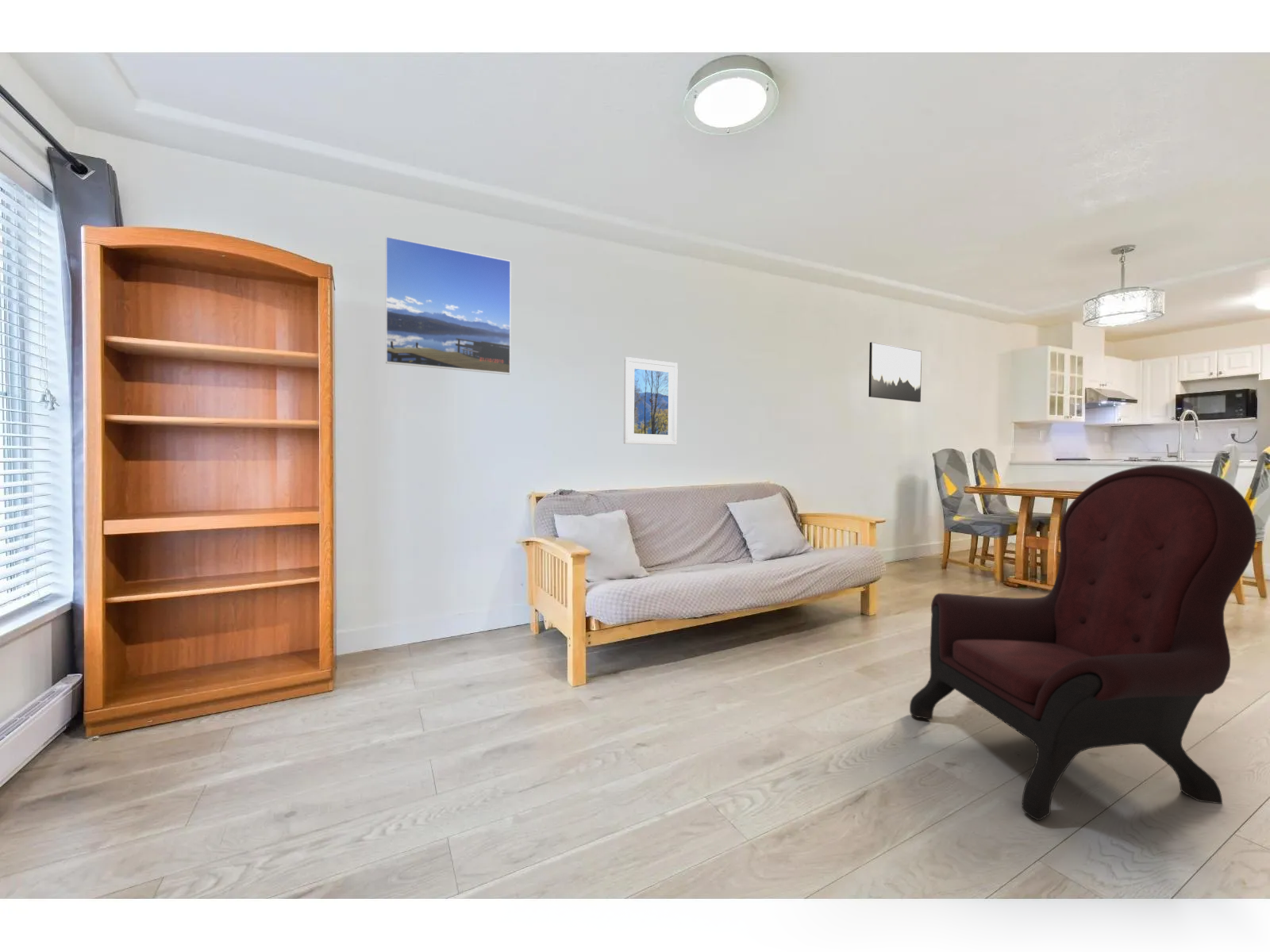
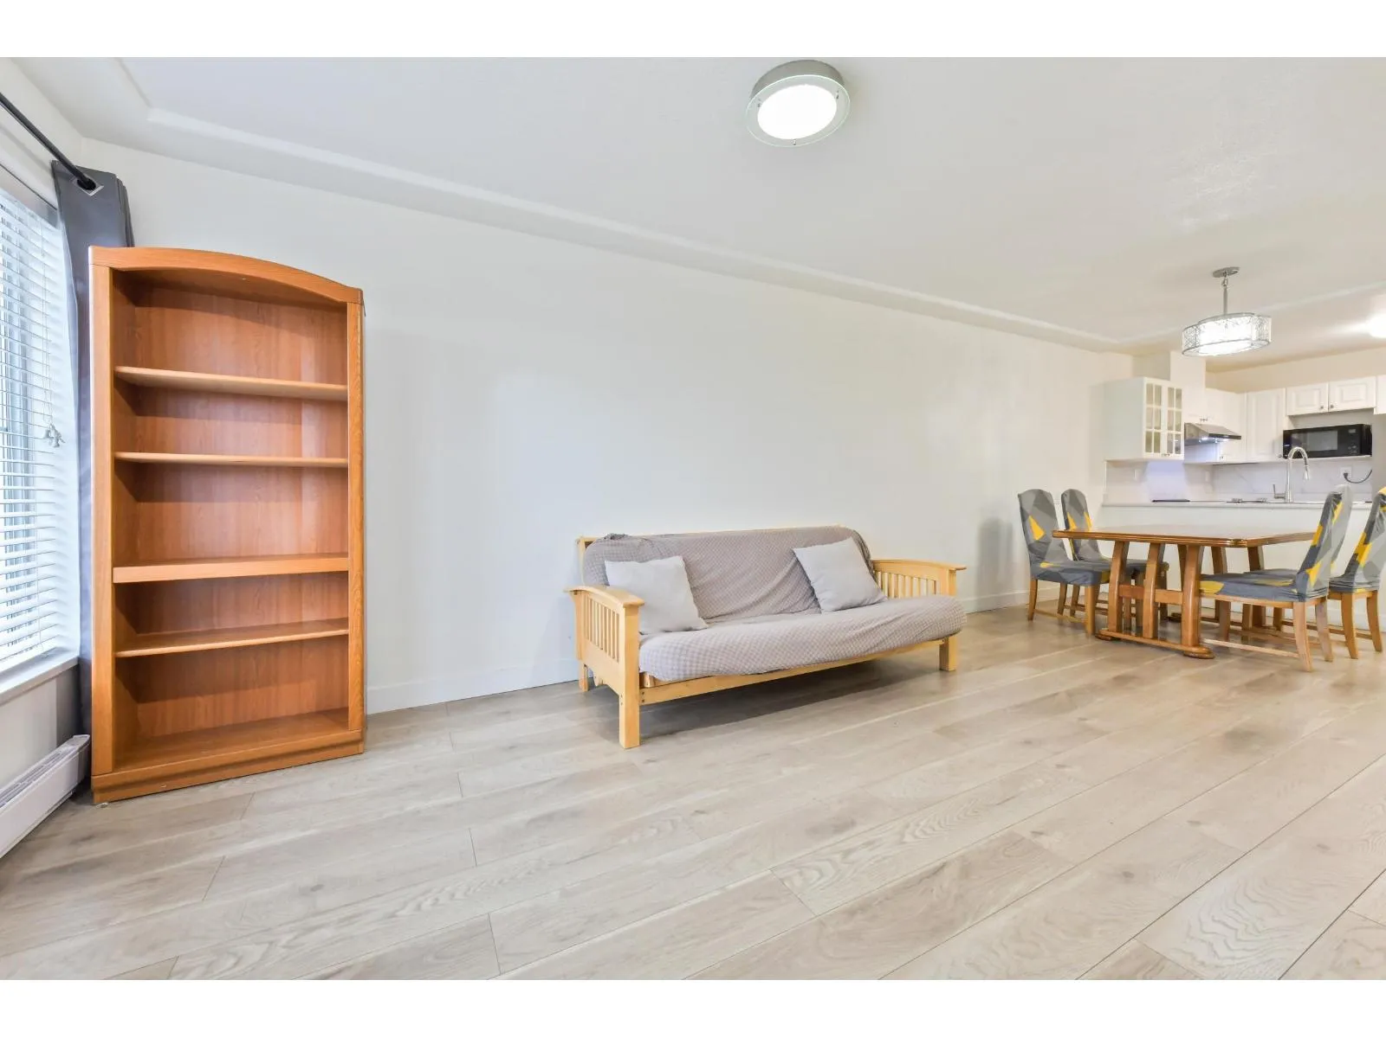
- wall art (895, 373)
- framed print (651, 402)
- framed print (451, 309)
- armchair (1068, 611)
